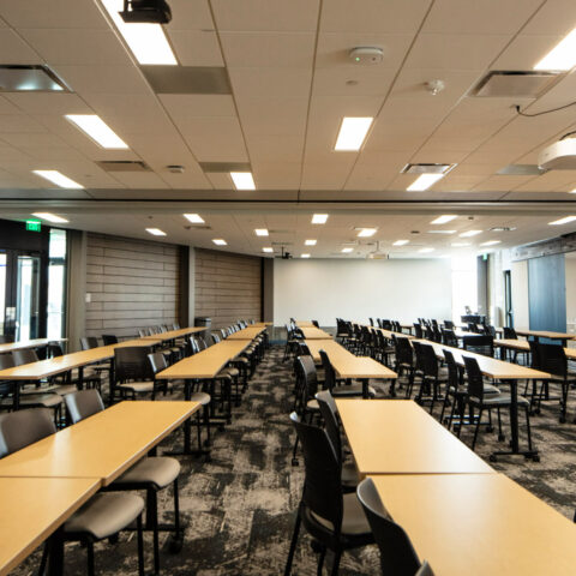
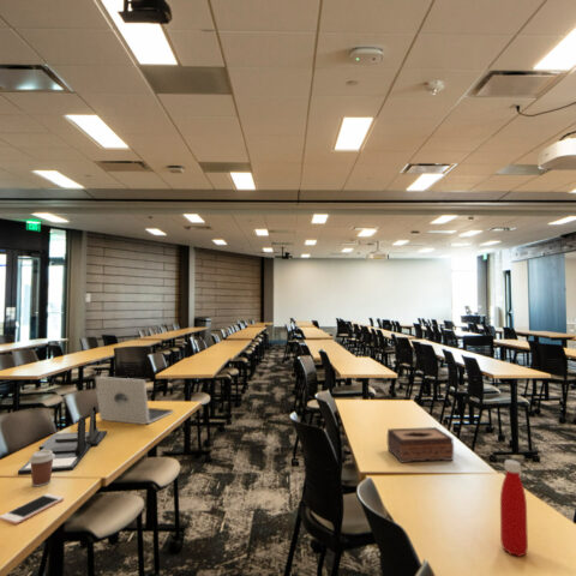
+ desk organizer (65, 433)
+ laptop (136, 395)
+ tissue box (419, 444)
+ bottle (512, 505)
+ coffee cup (41, 467)
+ cell phone (32, 508)
